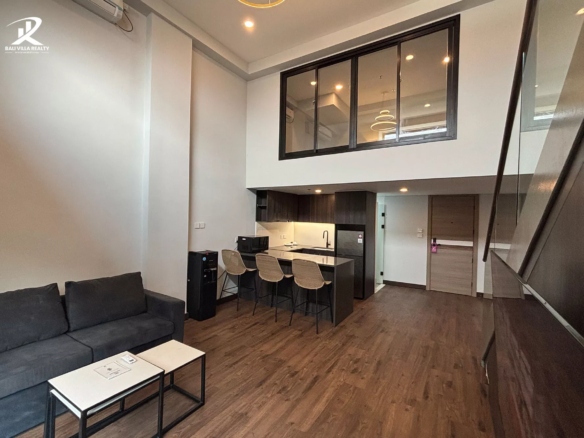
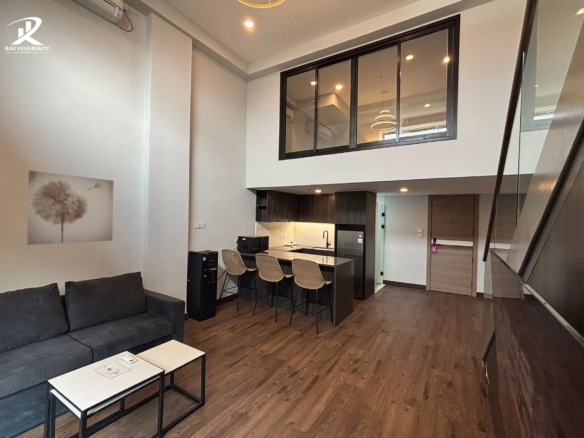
+ wall art (74, 209)
